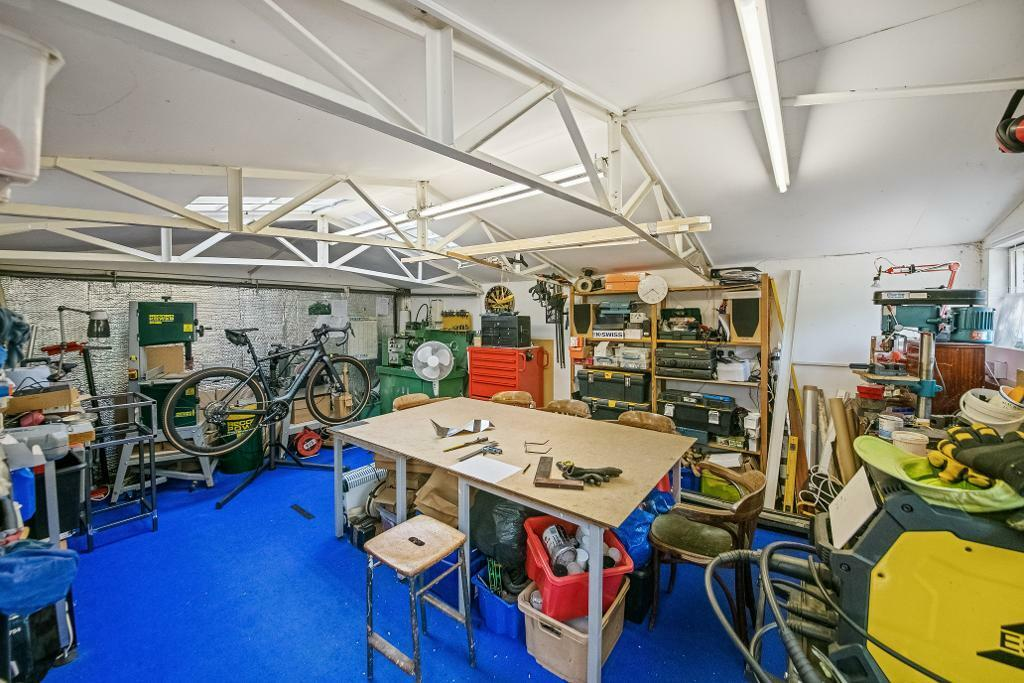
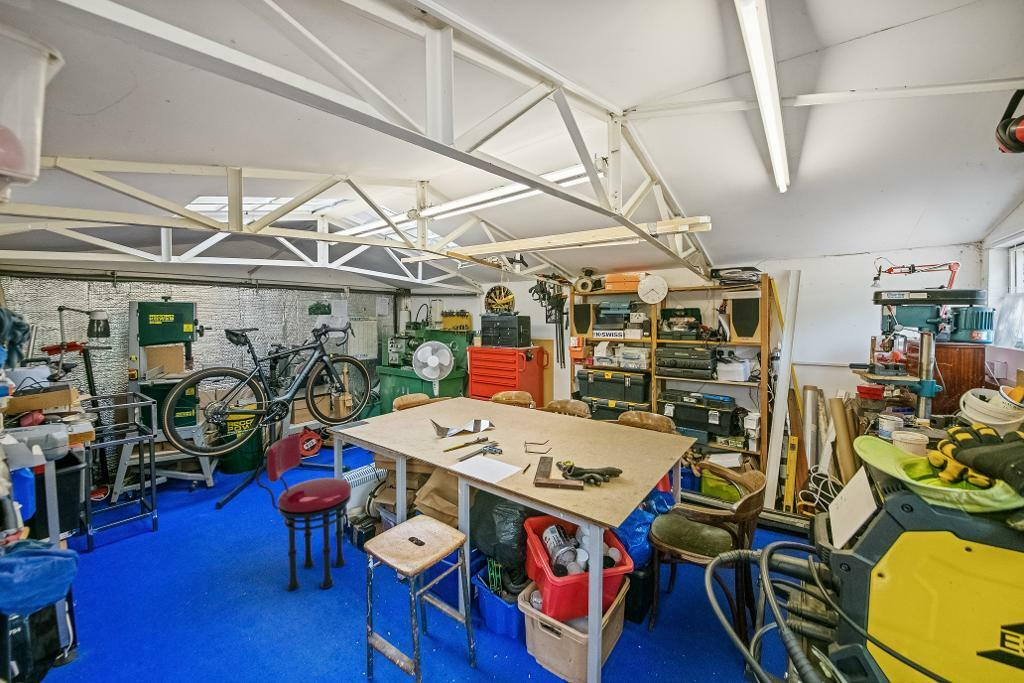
+ stool (307, 508)
